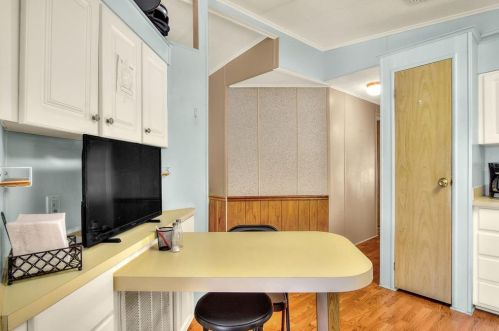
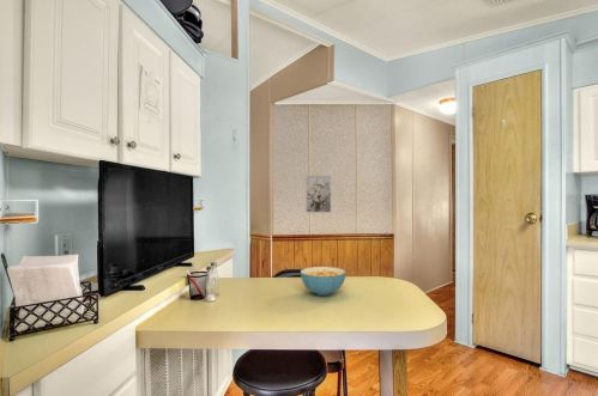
+ cereal bowl (322, 282)
+ wall art (318, 194)
